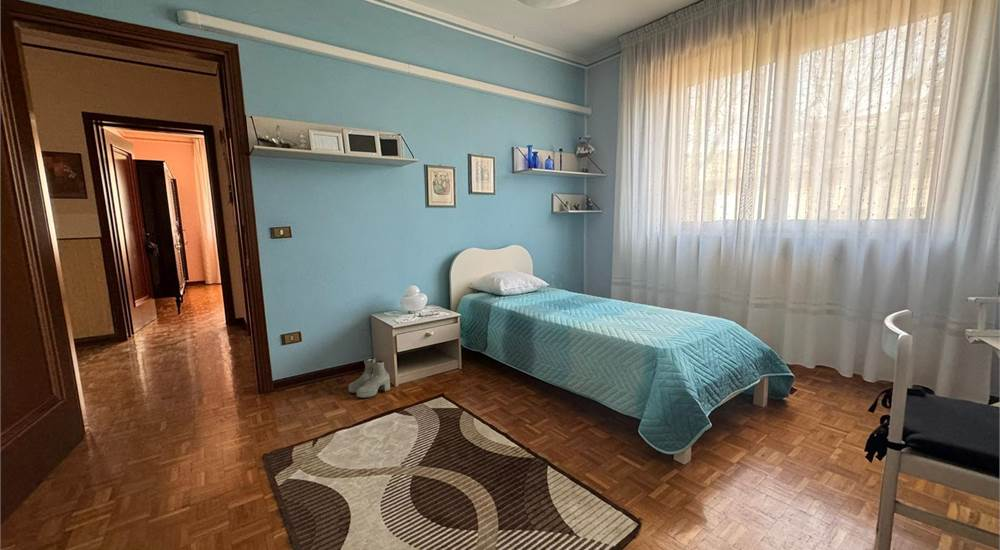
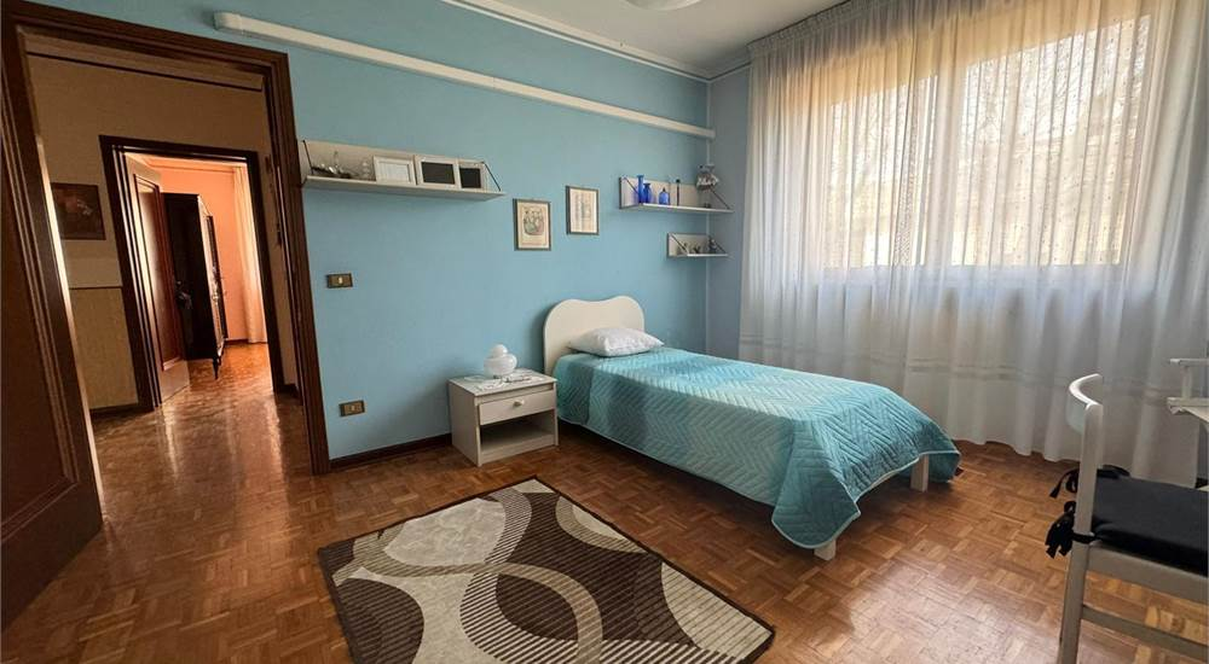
- boots (369, 376)
